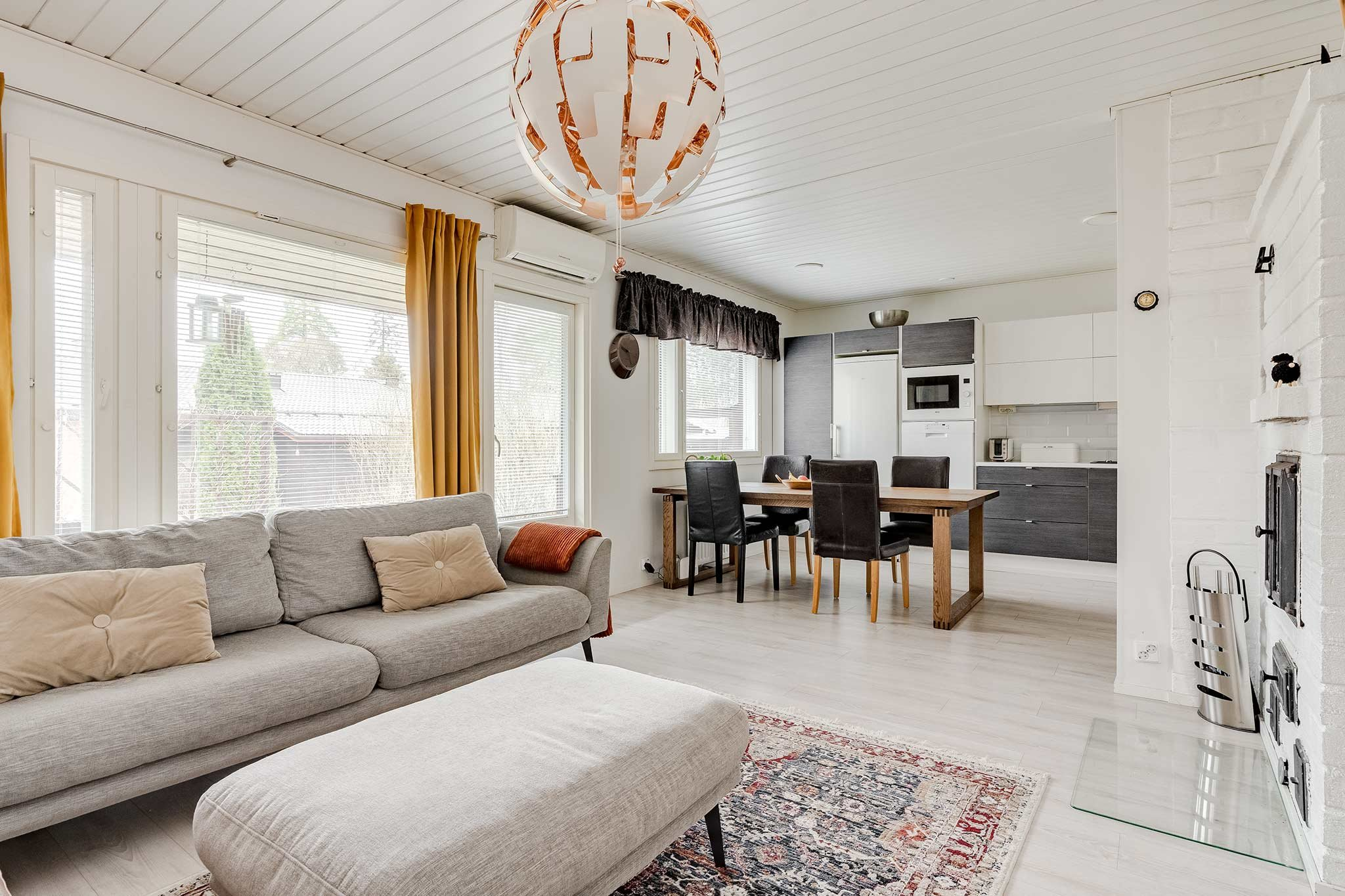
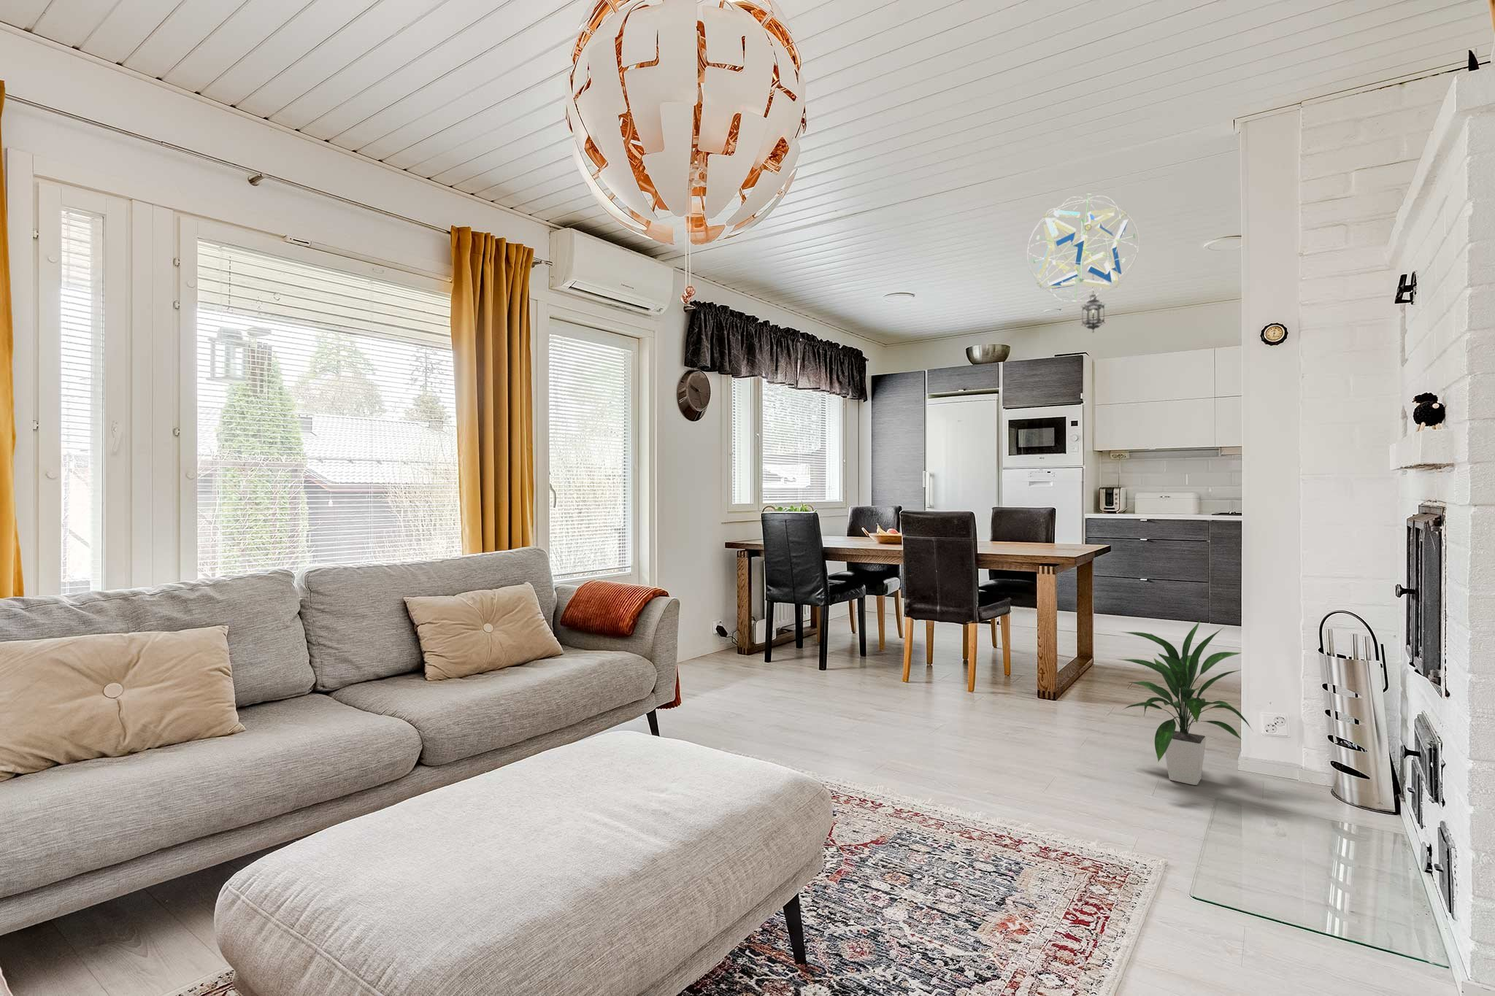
+ hanging lantern (1093, 301)
+ indoor plant (1180, 699)
+ hanging mobile (1082, 249)
